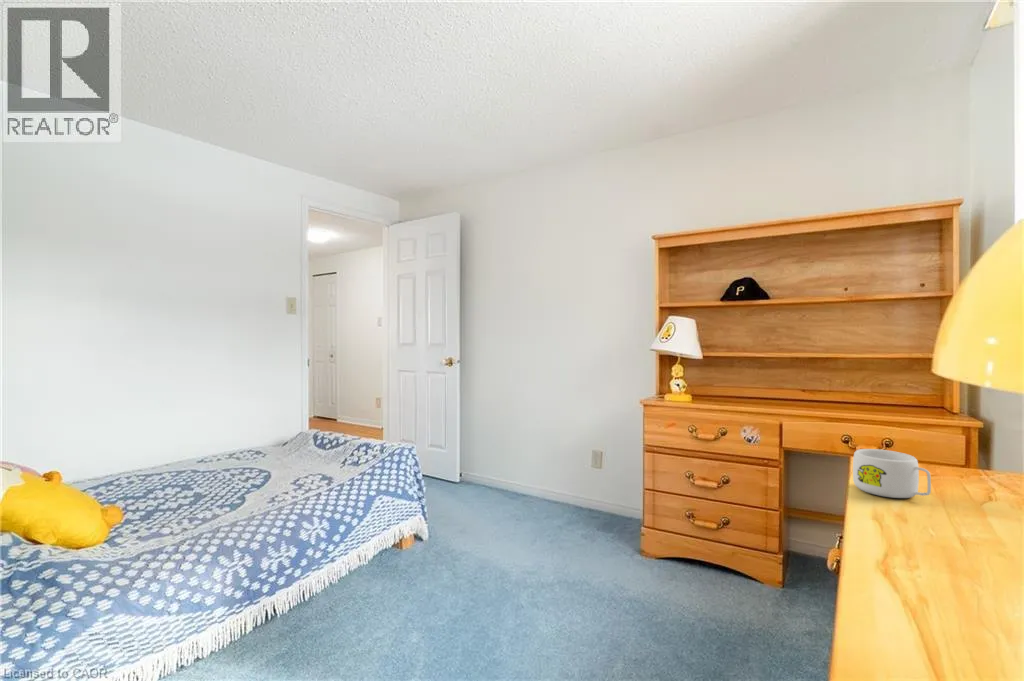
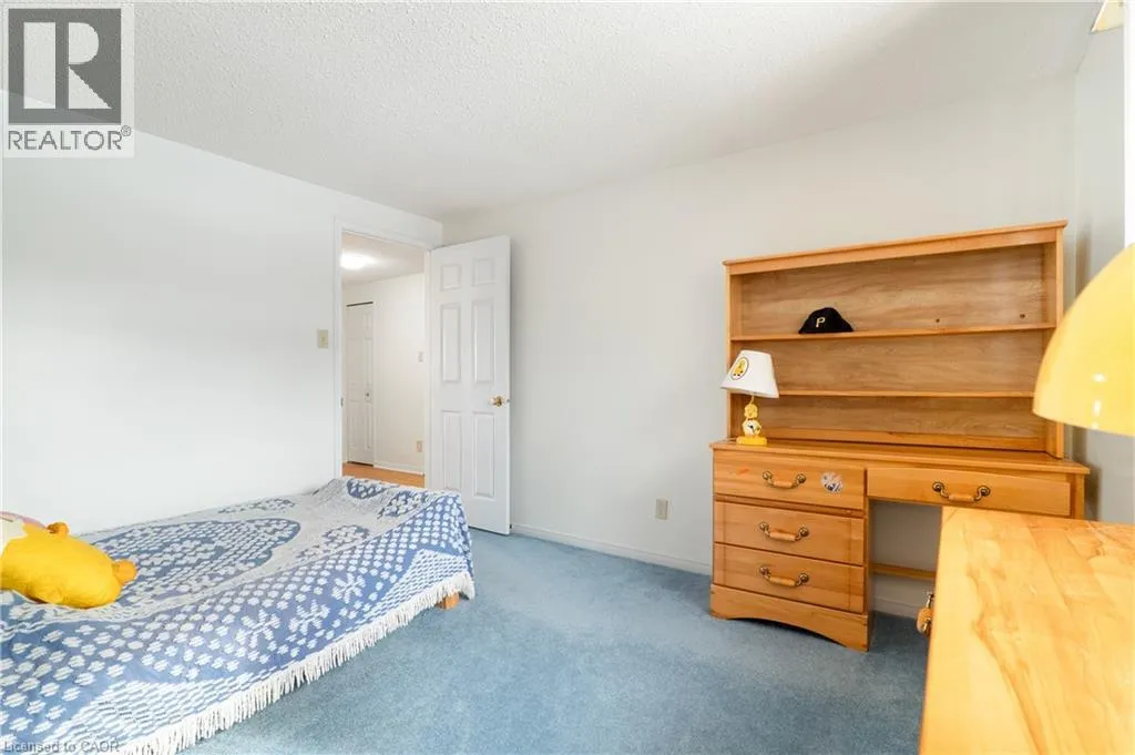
- mug (885, 473)
